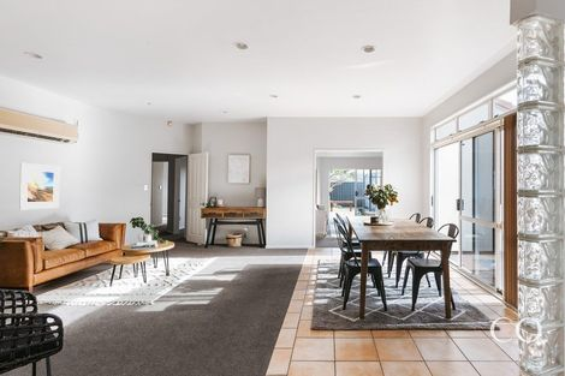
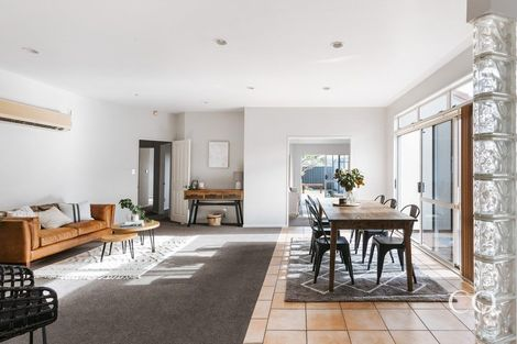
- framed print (40, 186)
